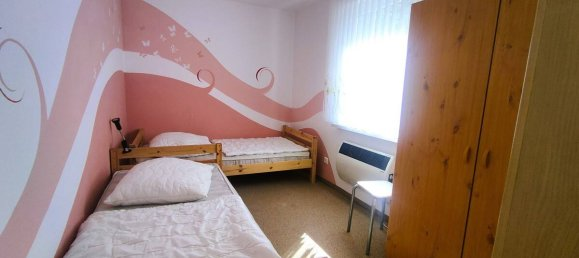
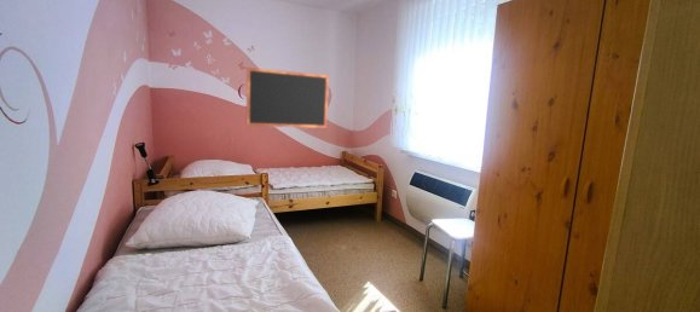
+ chalkboard (289, 99)
